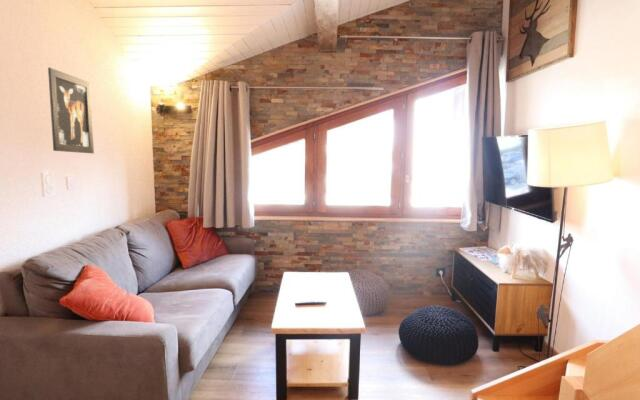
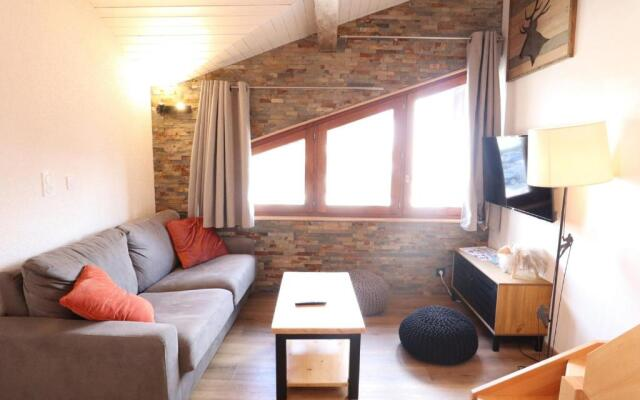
- wall art (73, 114)
